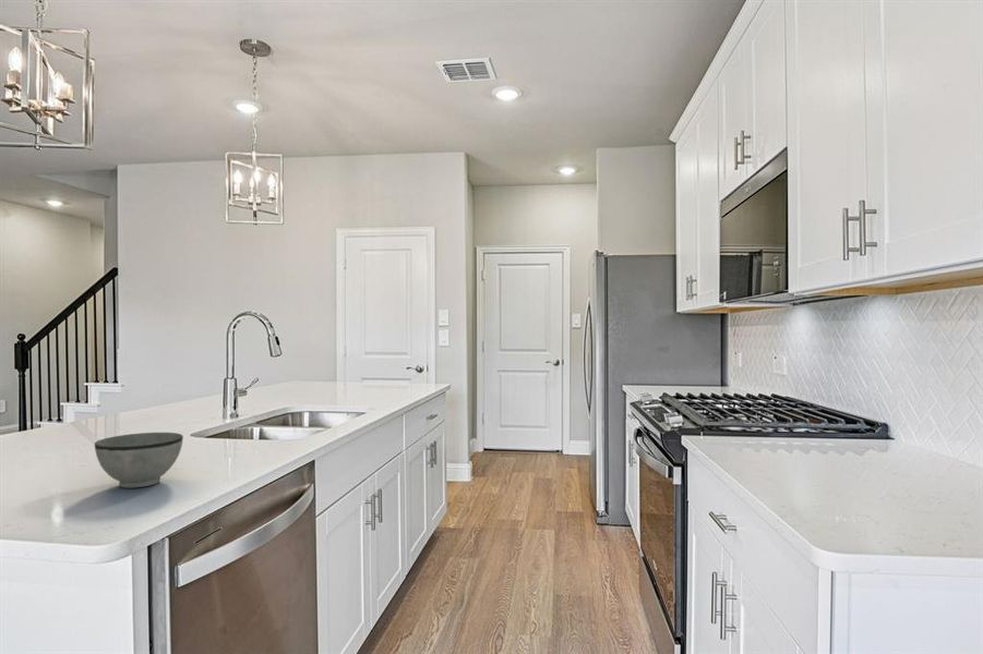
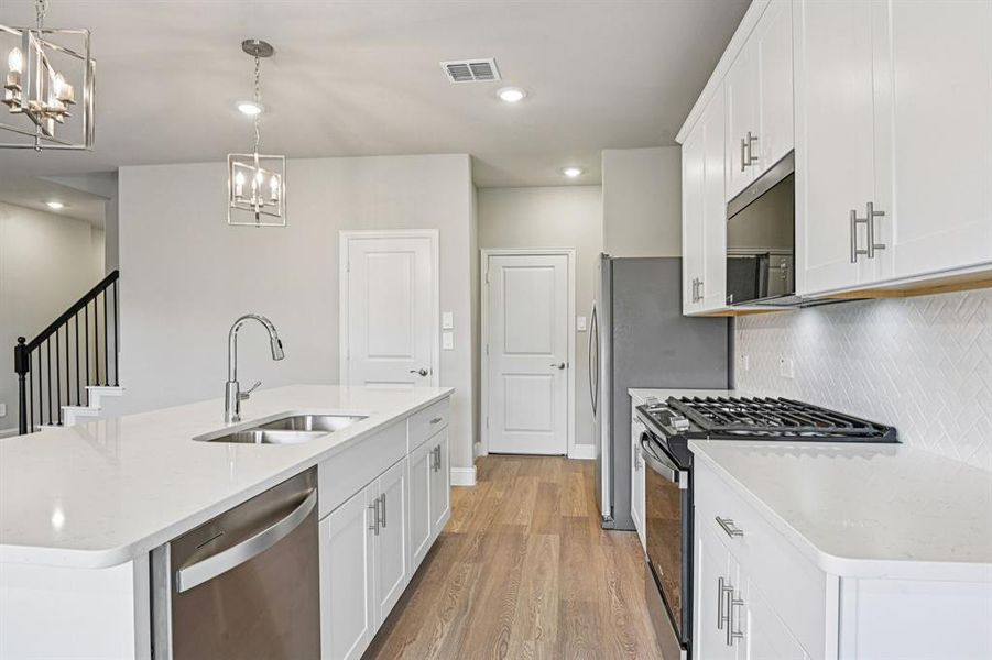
- bowl (140, 461)
